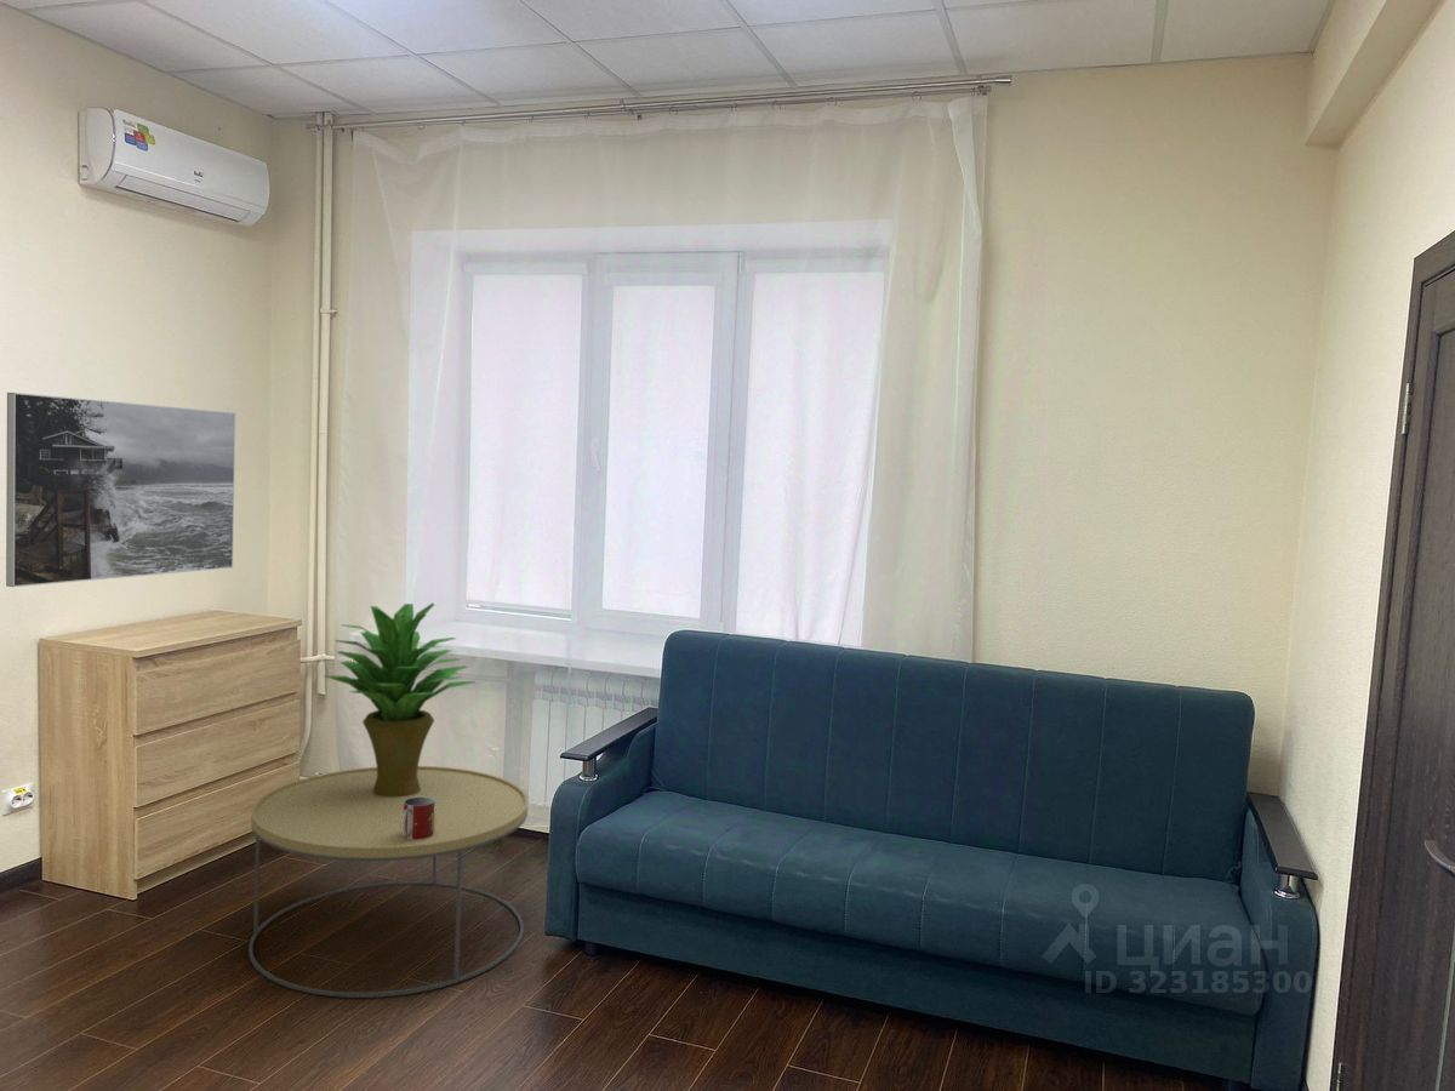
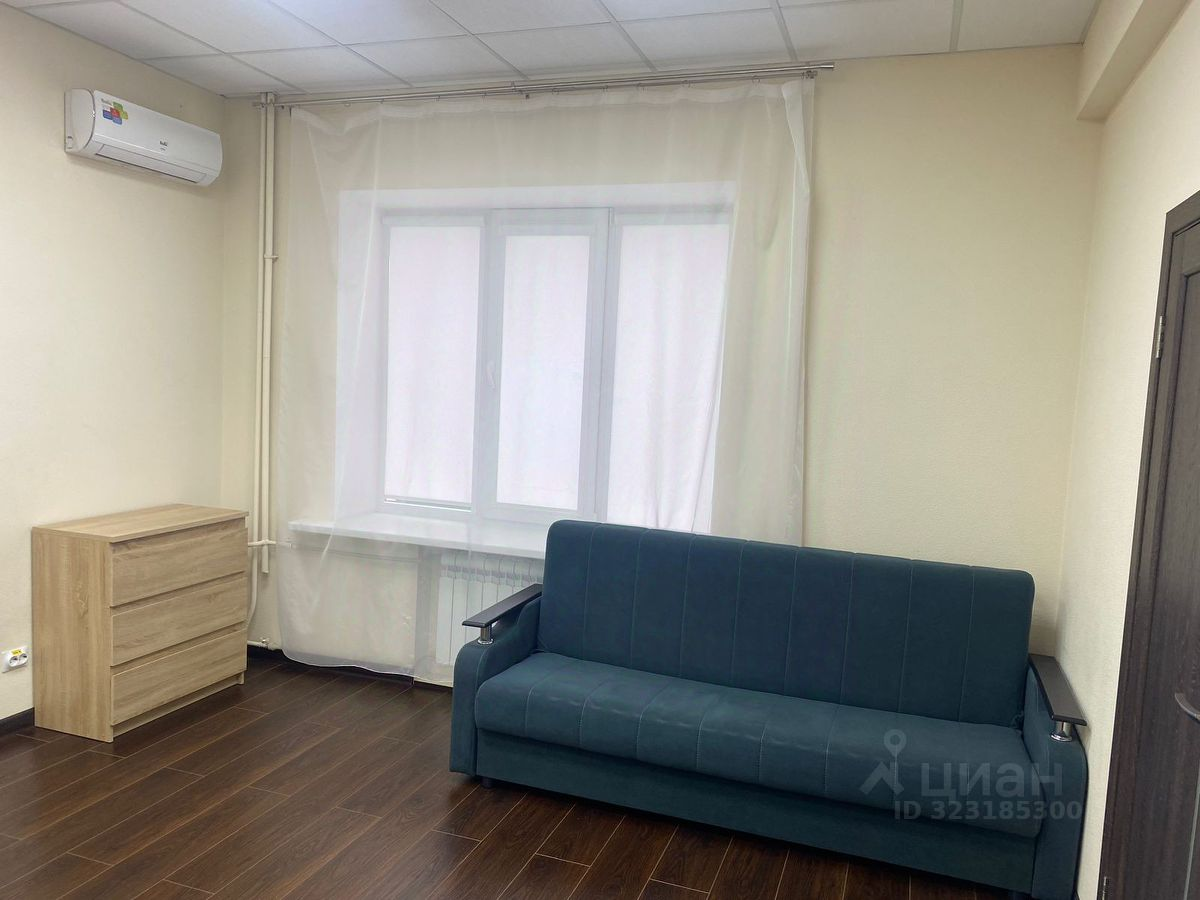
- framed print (132, 490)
- potted plant (398, 693)
- mug (415, 815)
- coffee table (393, 859)
